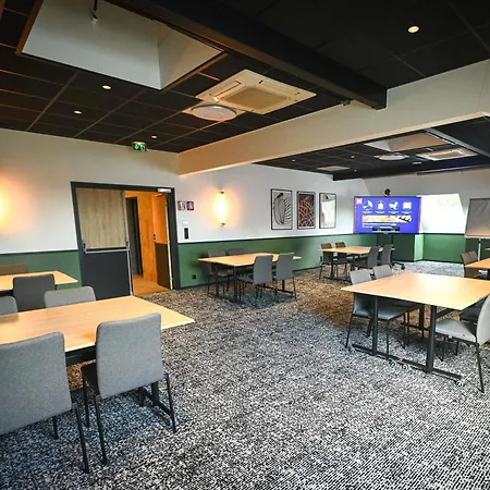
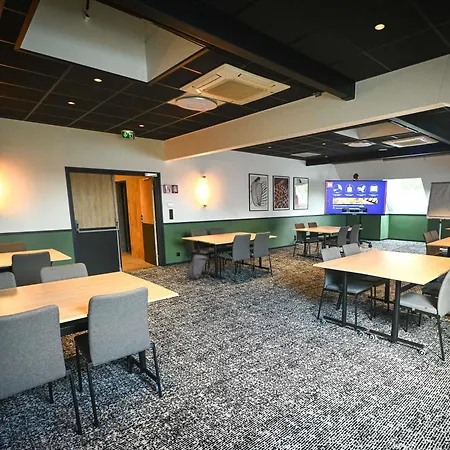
+ backpack (198, 266)
